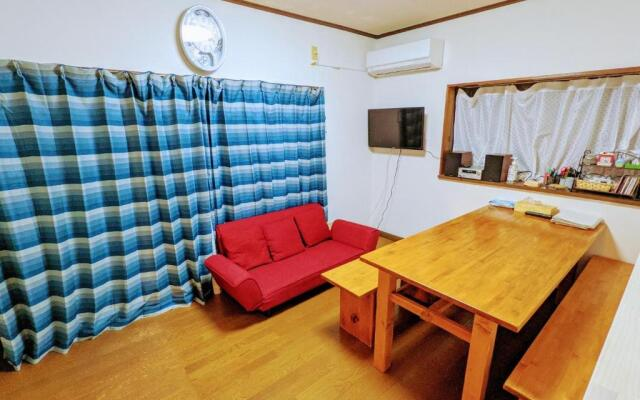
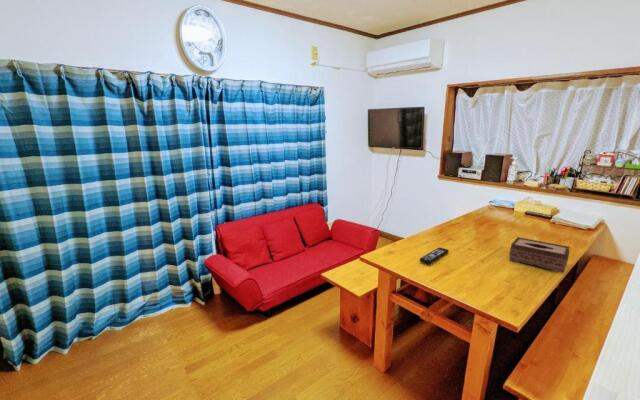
+ tissue box (538, 253)
+ remote control (434, 255)
